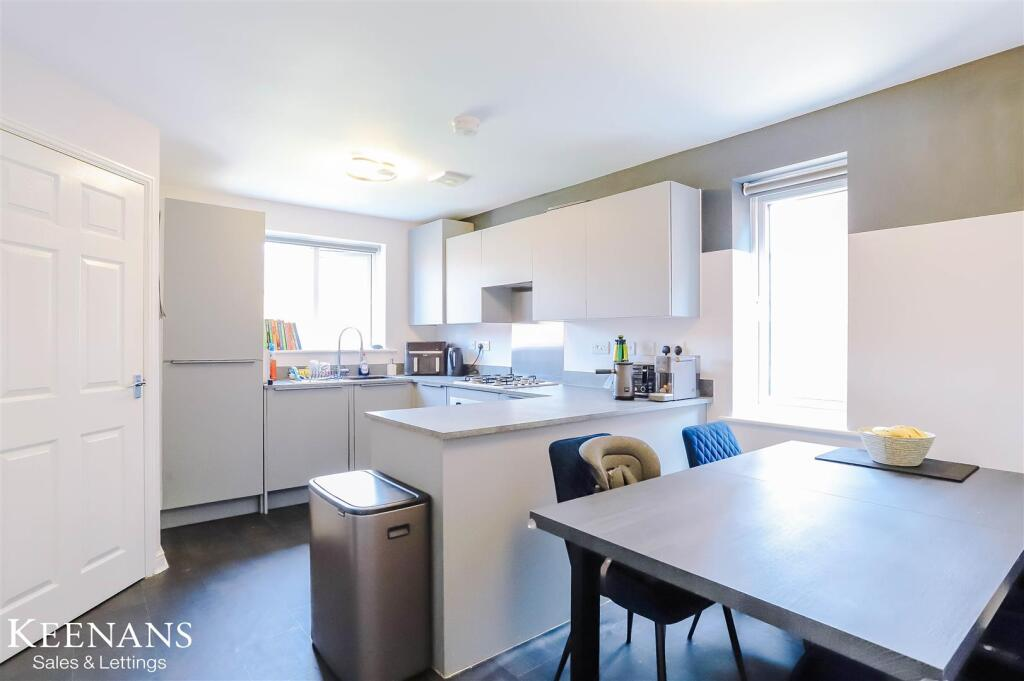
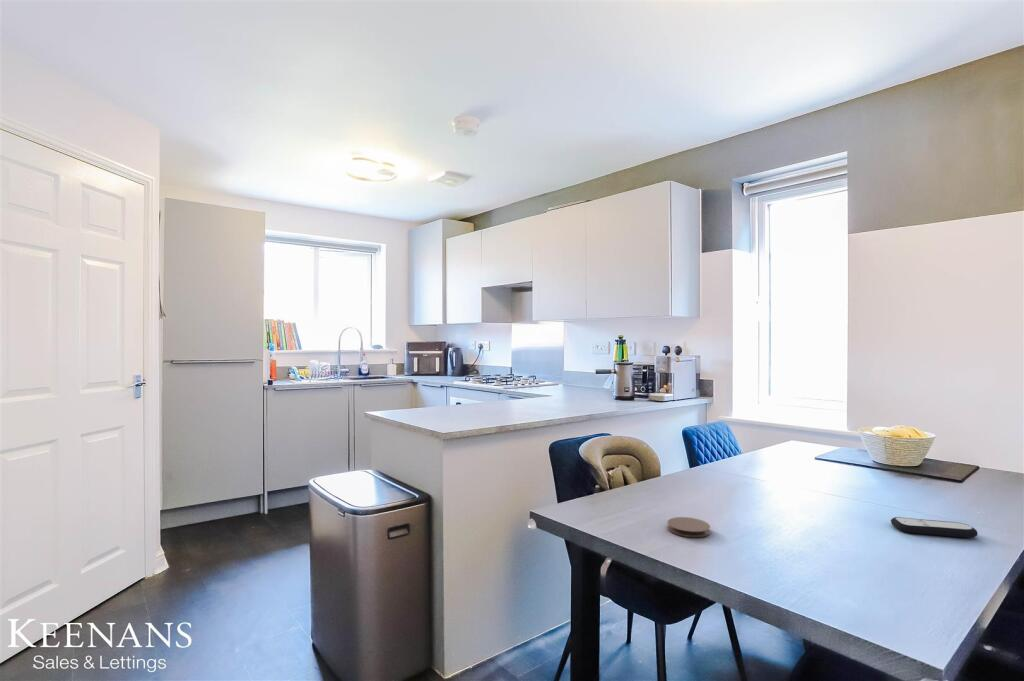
+ remote control (933, 527)
+ coaster (688, 526)
